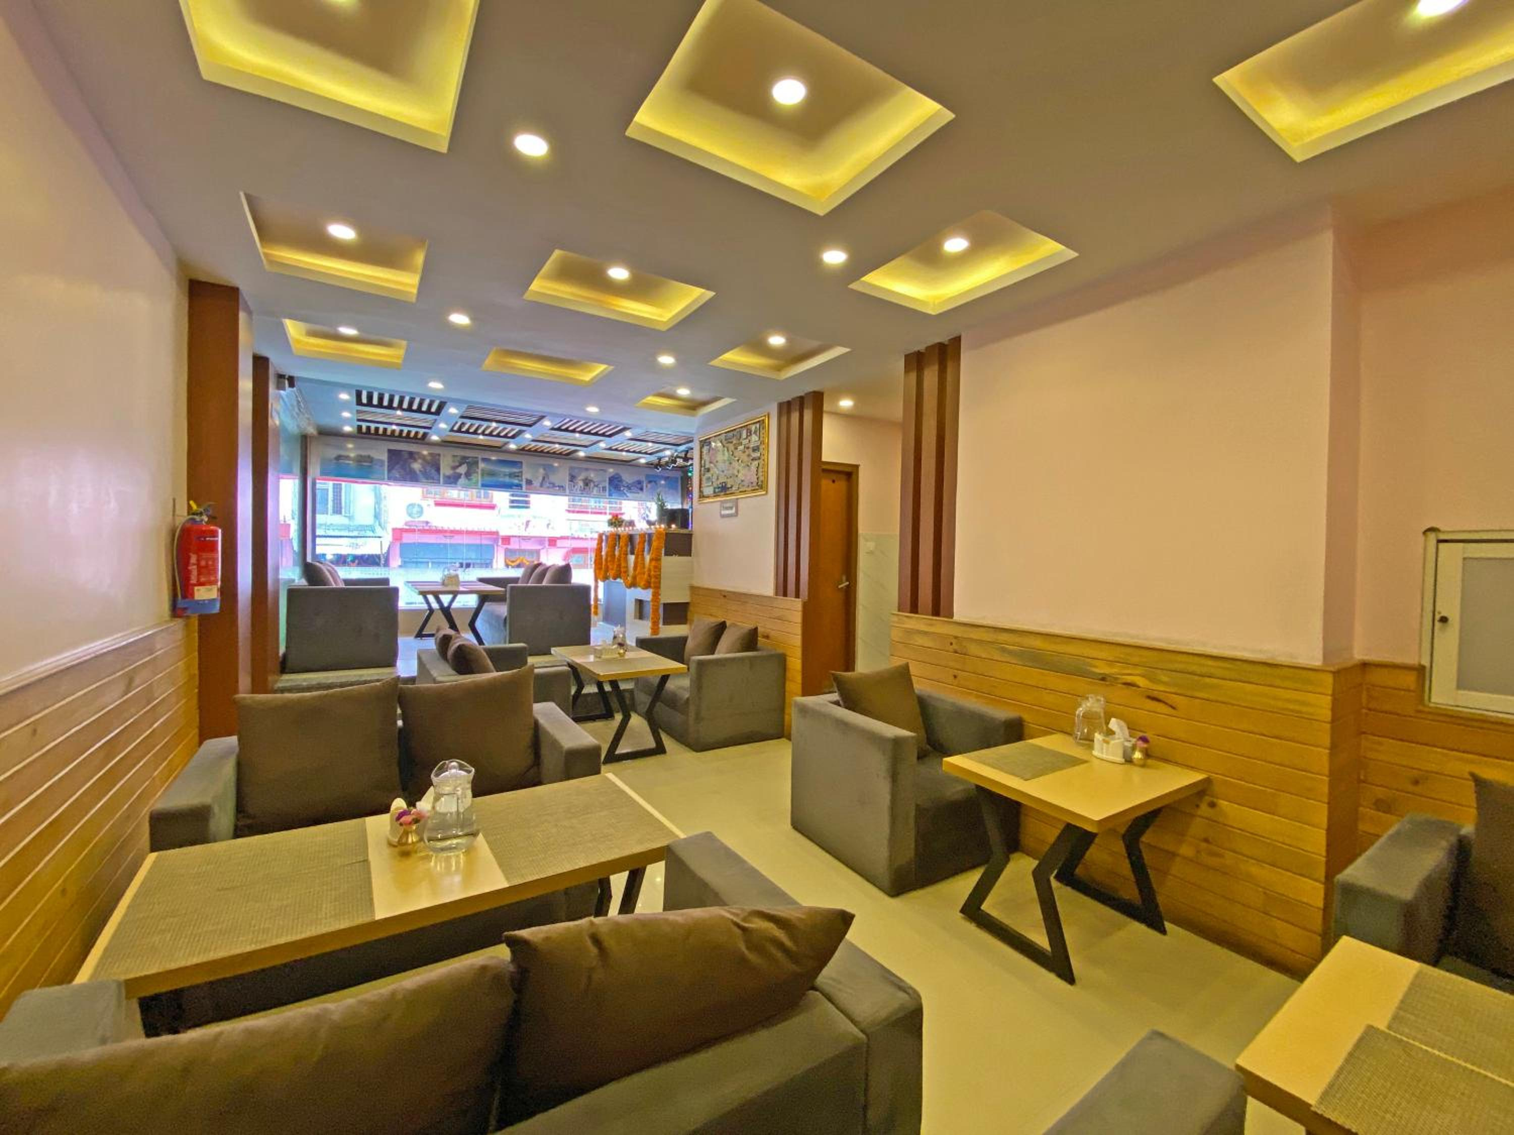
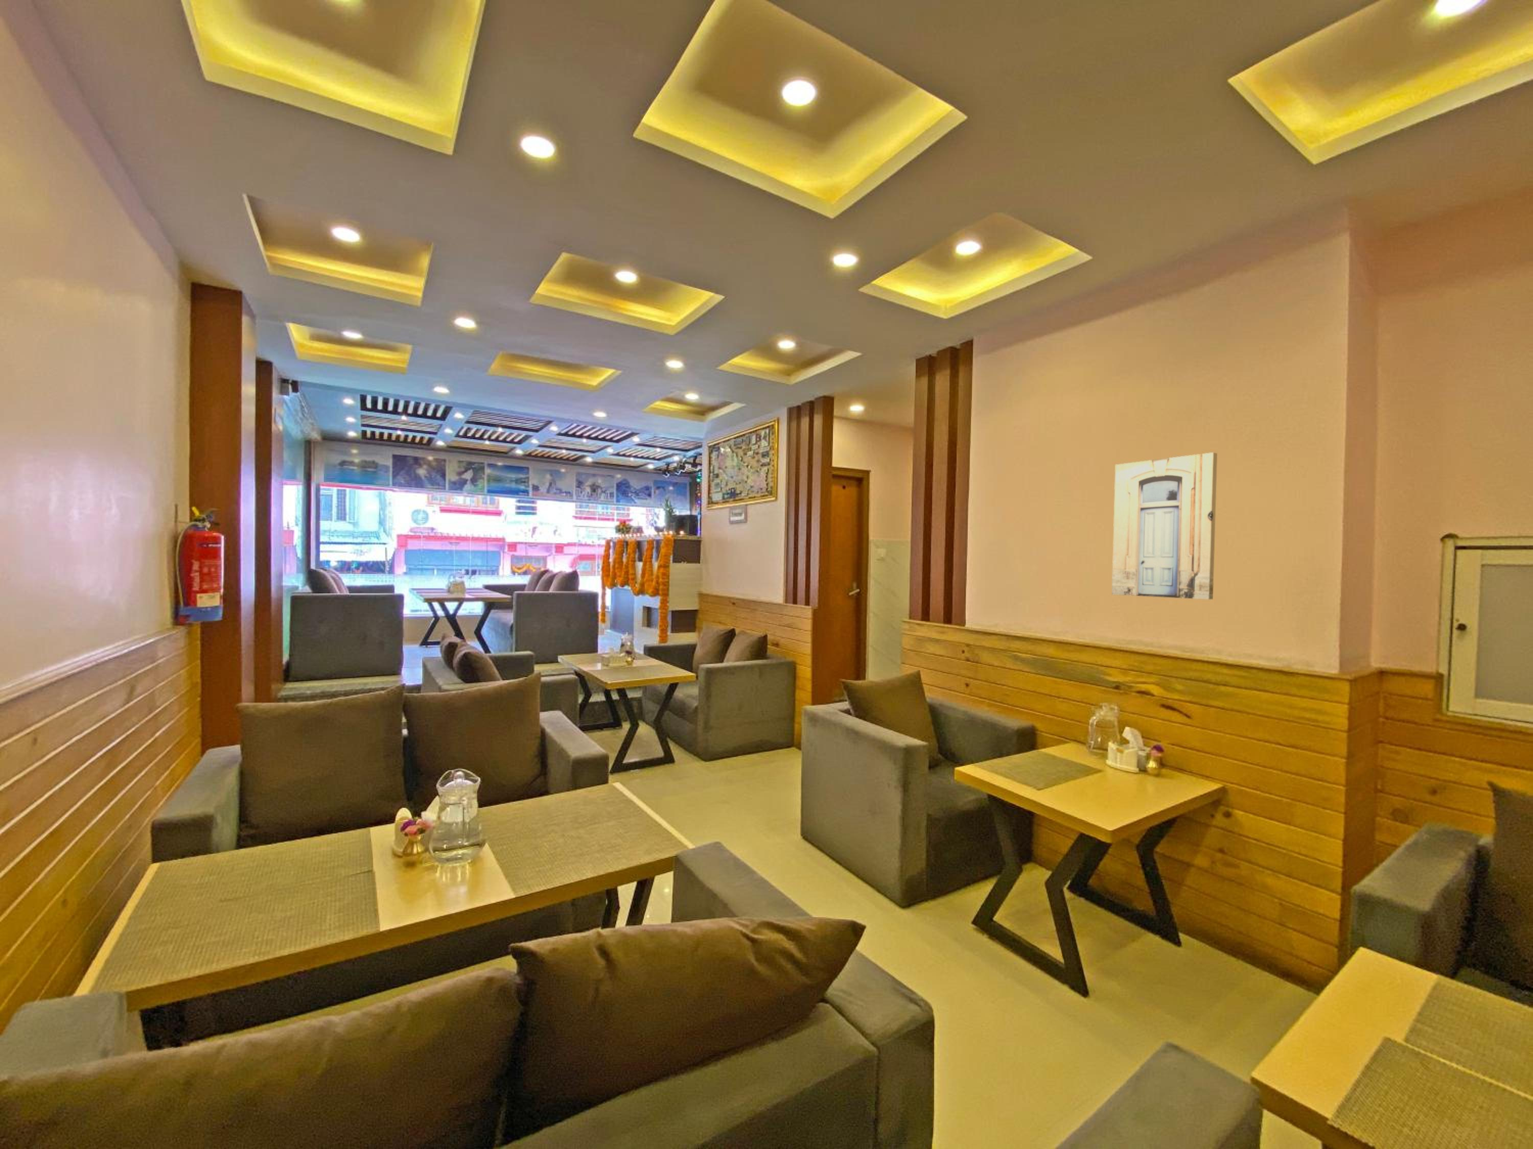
+ wall art (1161, 527)
